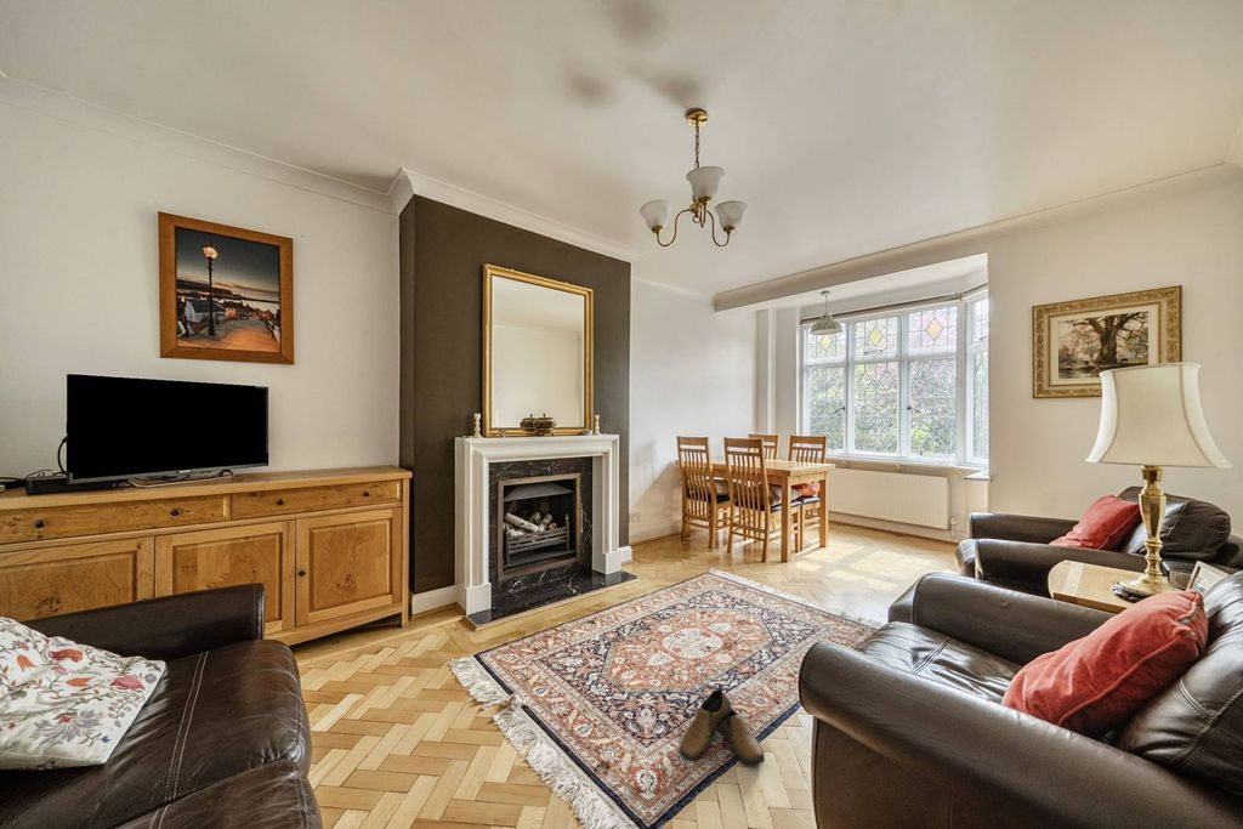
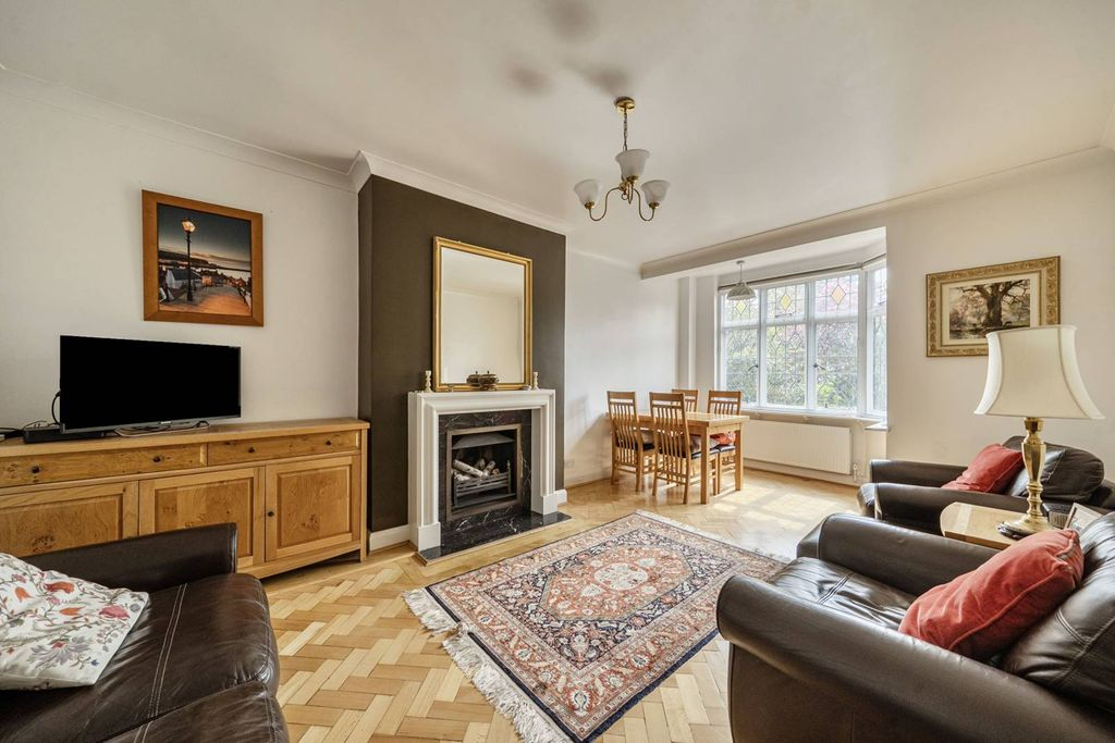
- shoe (716, 721)
